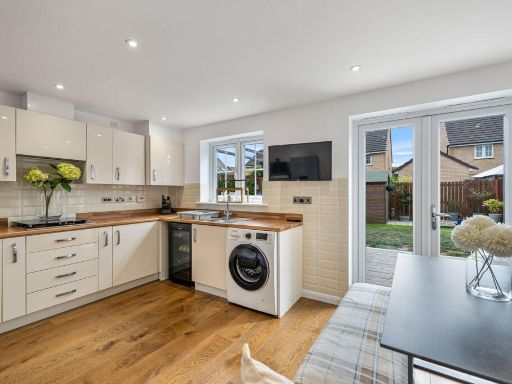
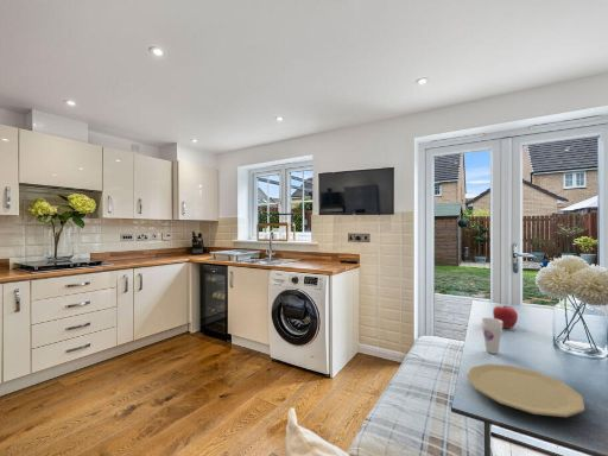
+ apple (505, 316)
+ plate (520, 390)
+ cup (492, 336)
